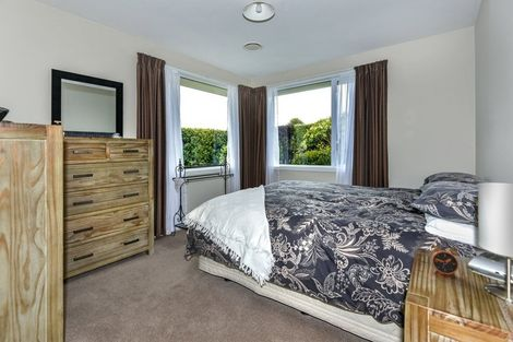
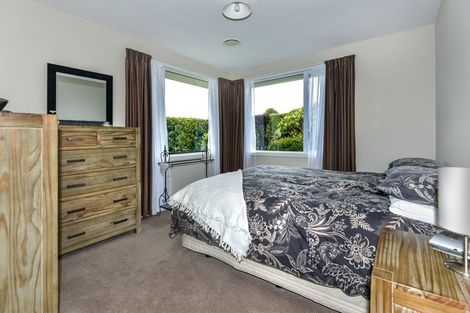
- alarm clock (444, 258)
